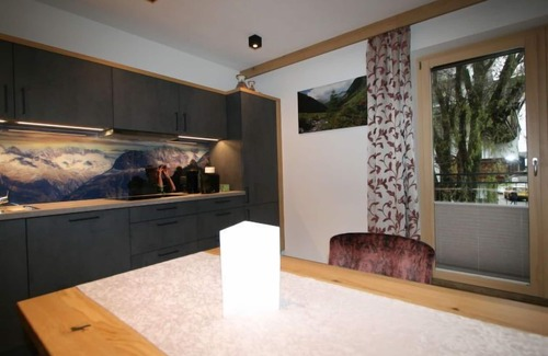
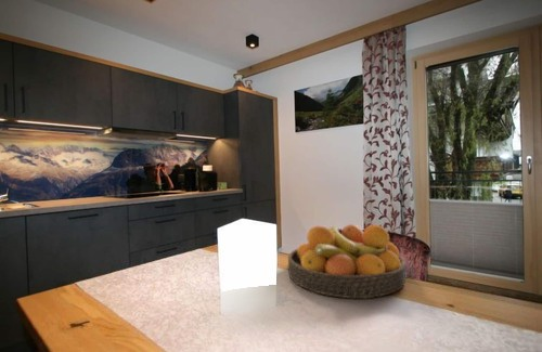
+ fruit bowl (343, 248)
